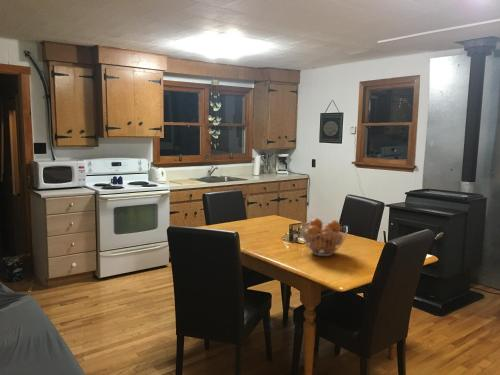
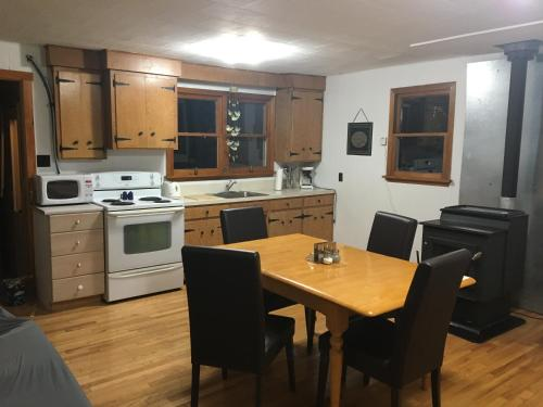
- fruit basket (323, 236)
